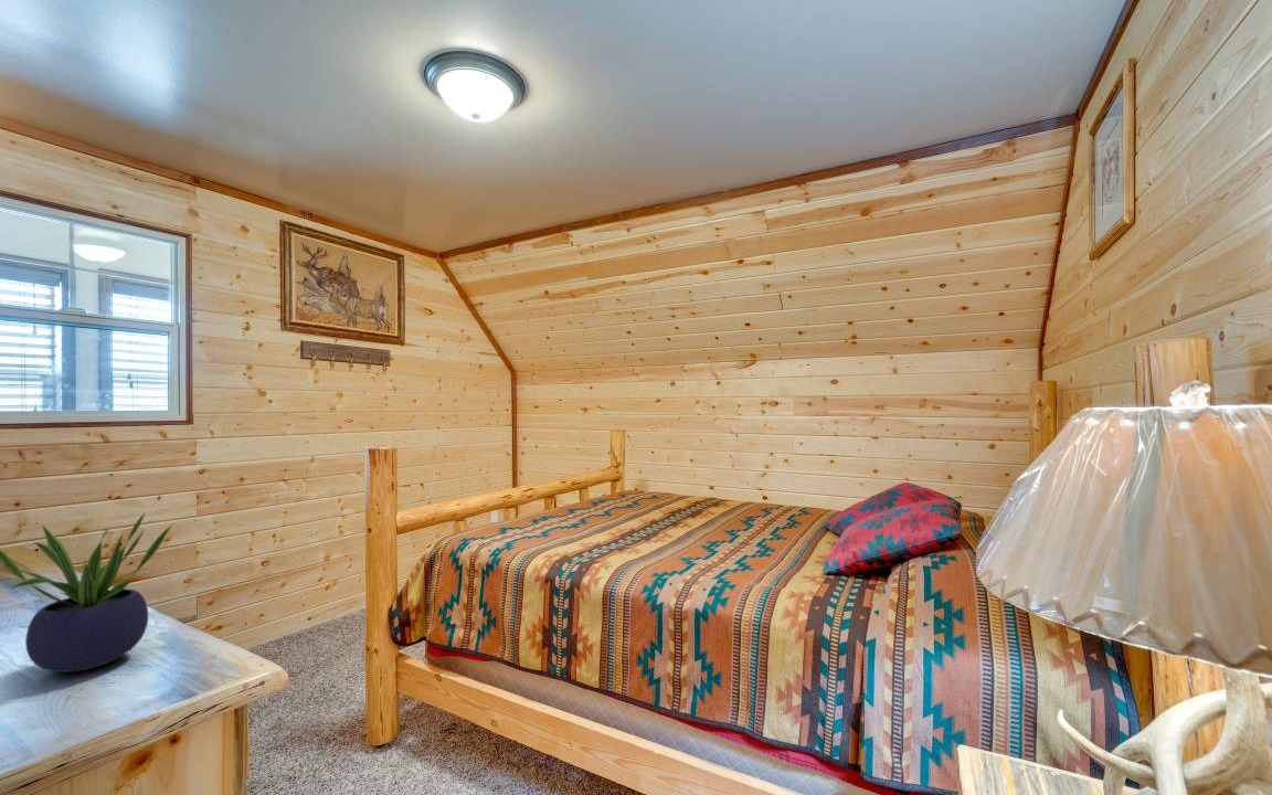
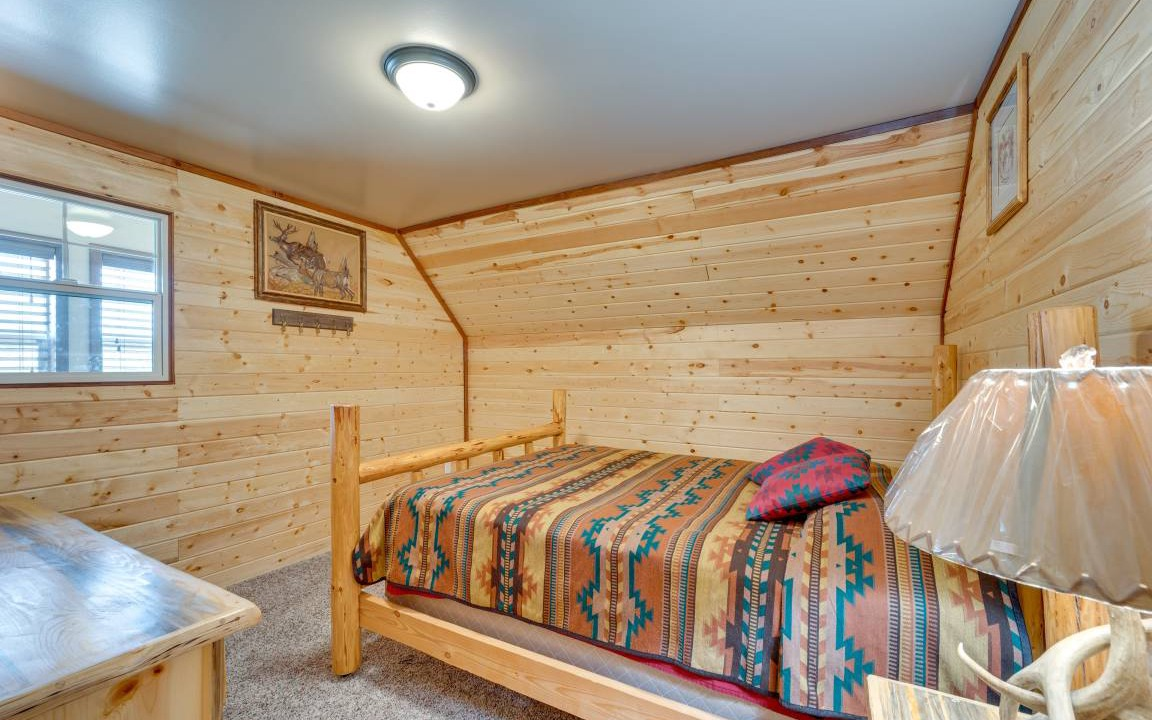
- potted plant (95, 593)
